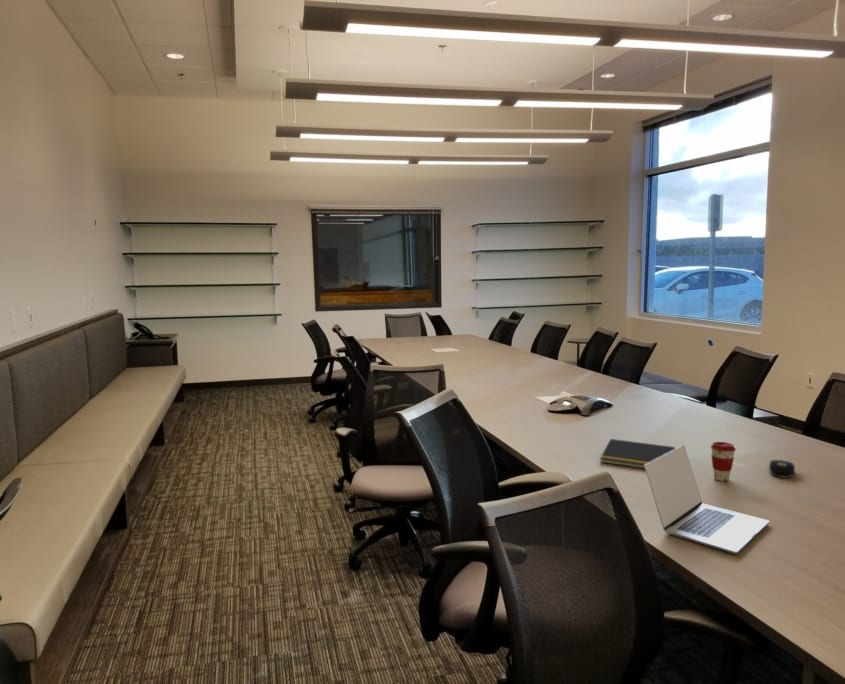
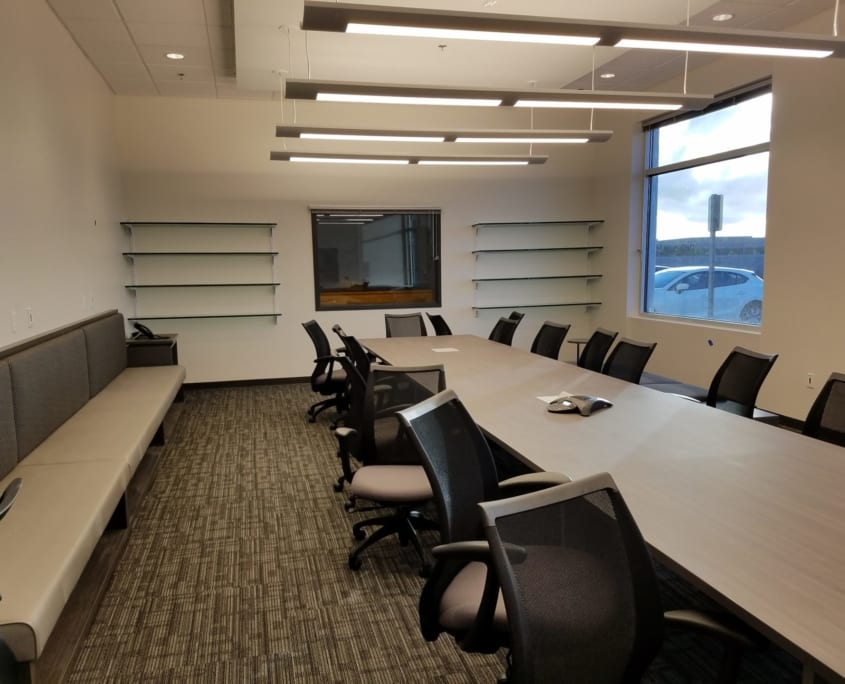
- laptop (700, 497)
- computer mouse (781, 467)
- notepad (637, 454)
- coffee cup (722, 461)
